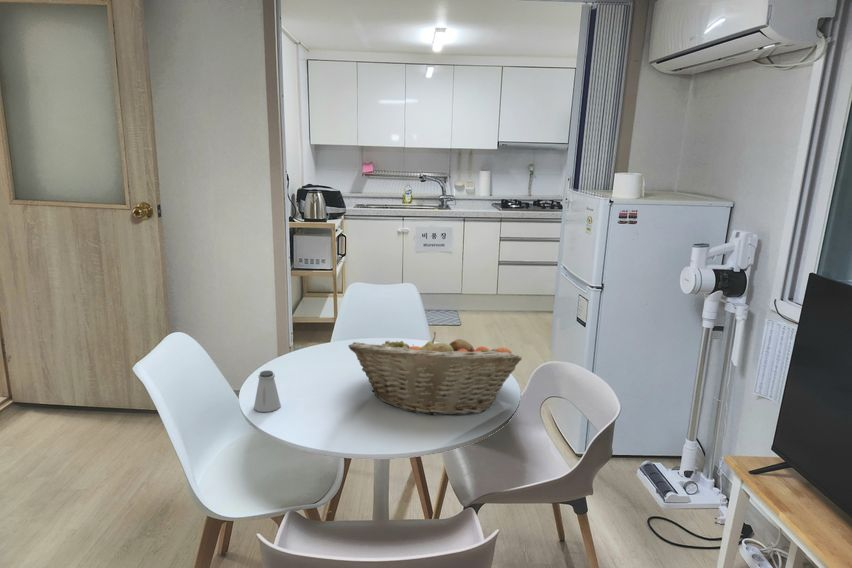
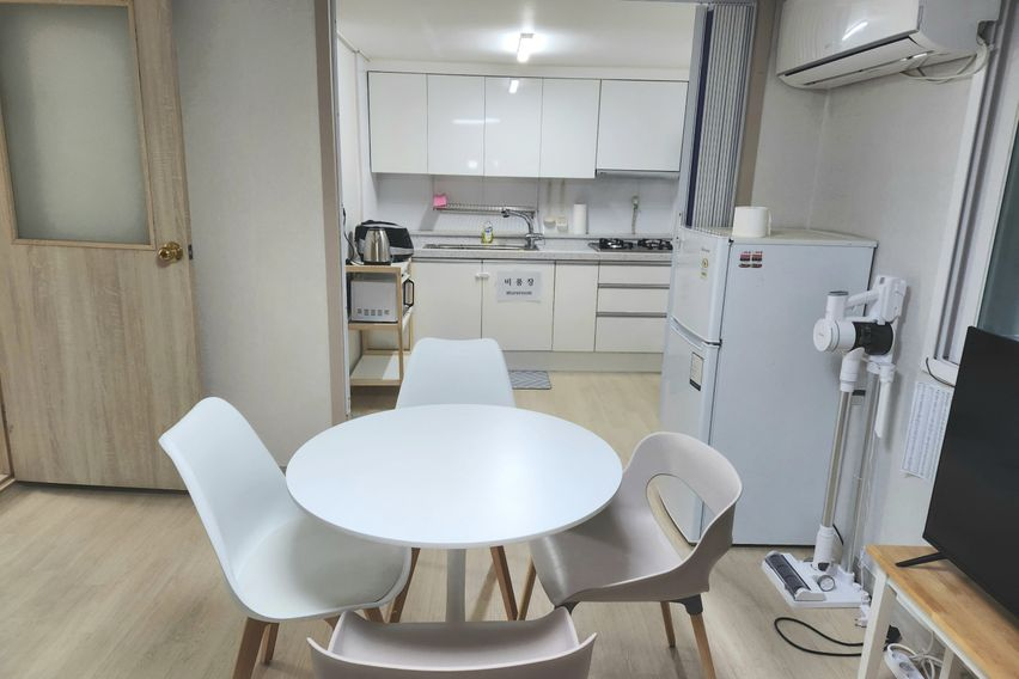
- saltshaker (266, 389)
- fruit basket (433, 364)
